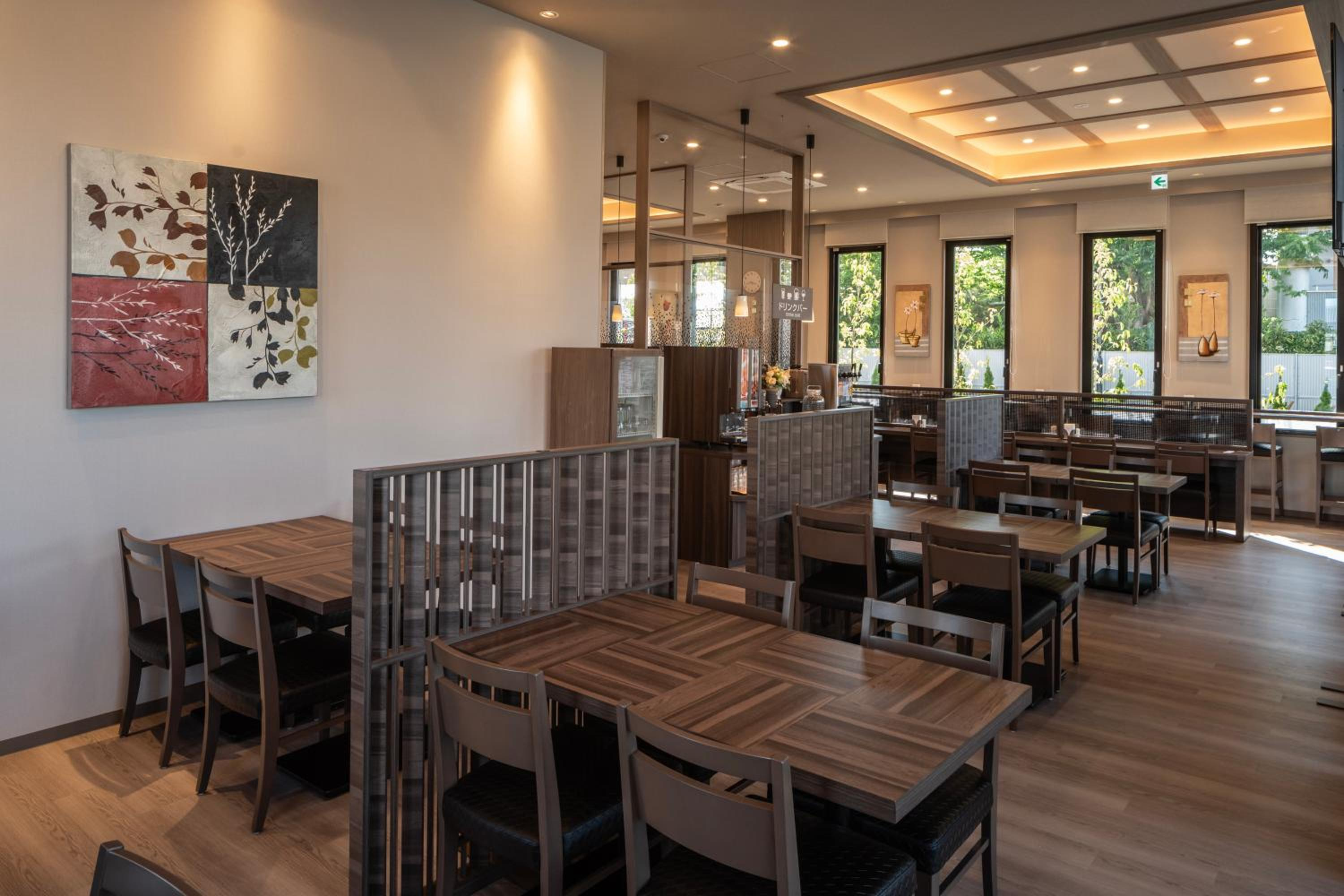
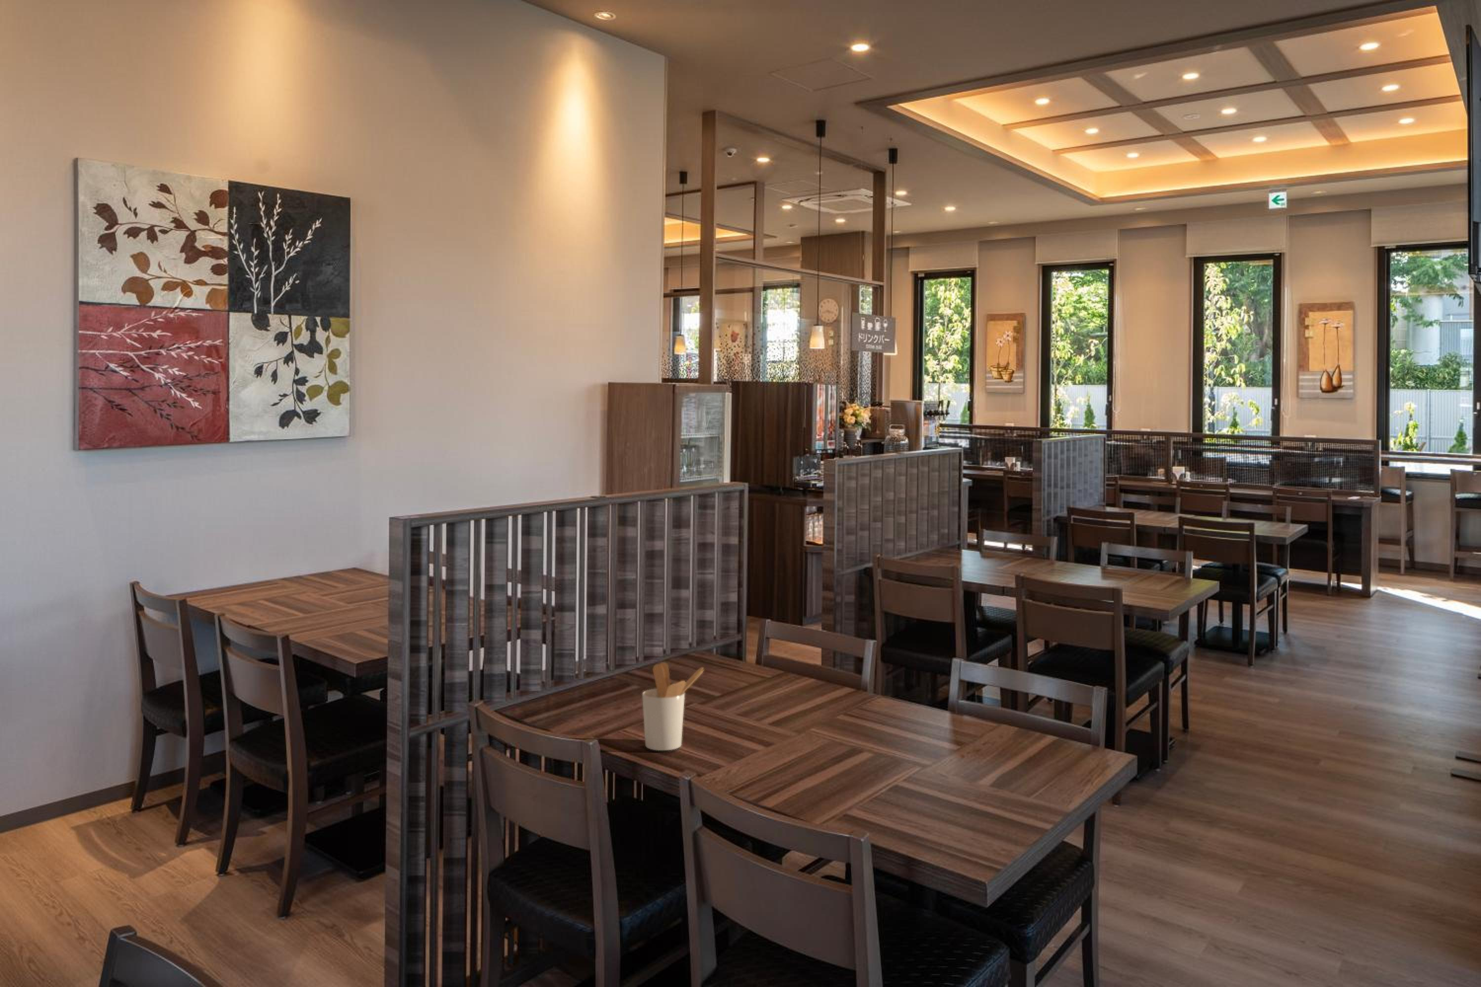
+ utensil holder (674, 706)
